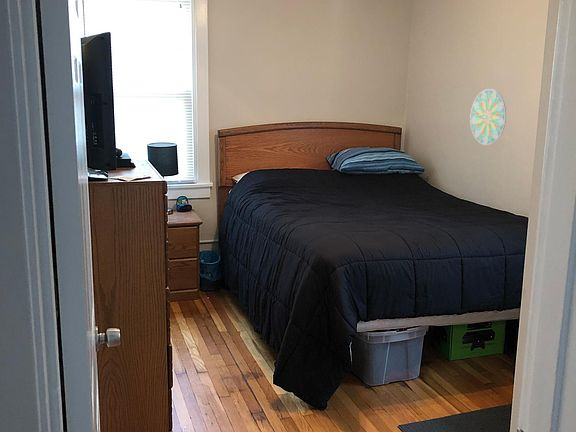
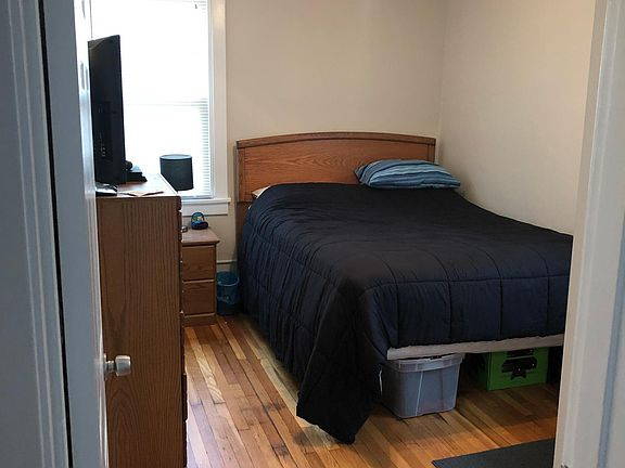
- decorative plate (487, 117)
